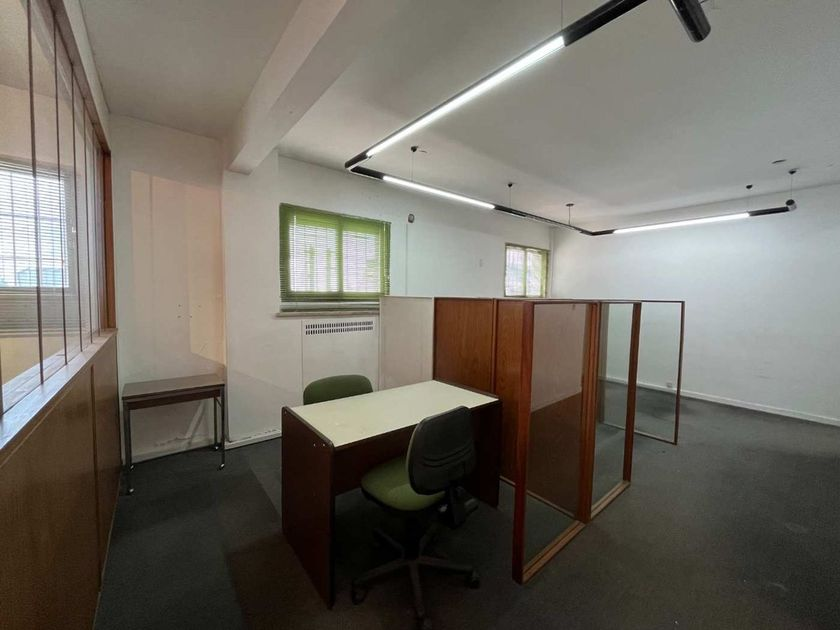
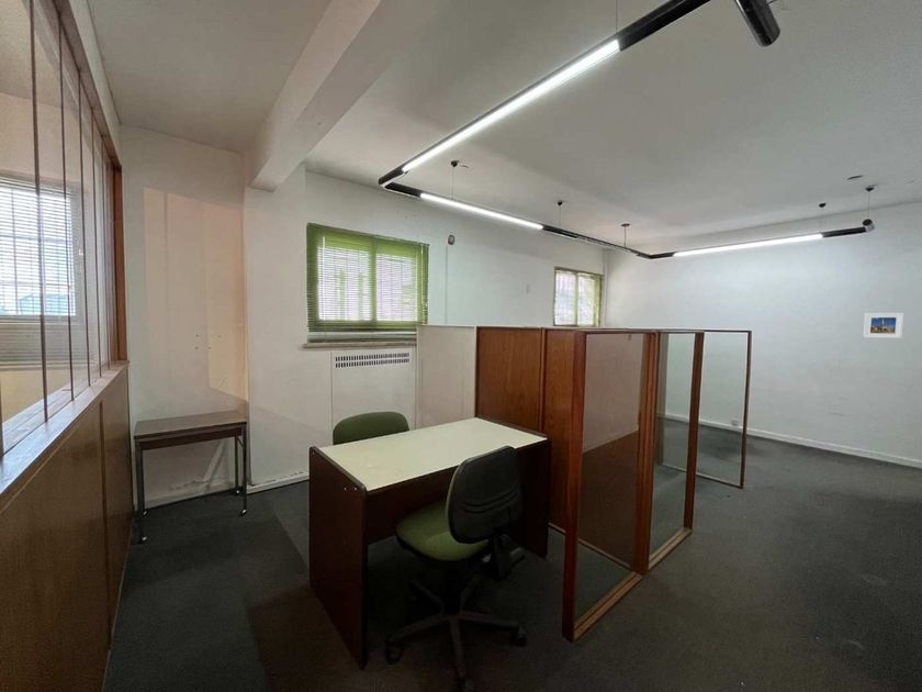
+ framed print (882, 325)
